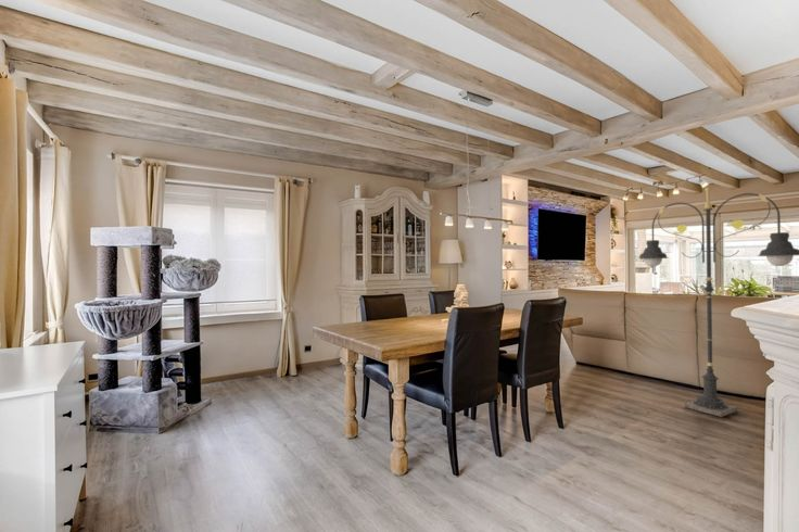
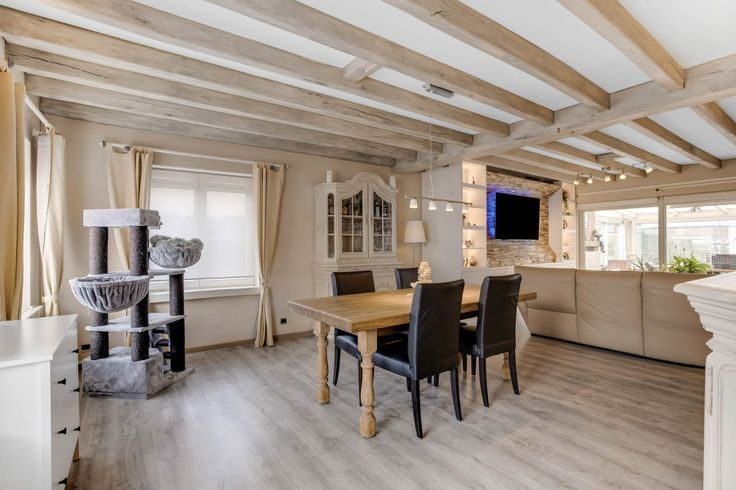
- floor lamp (709, 297)
